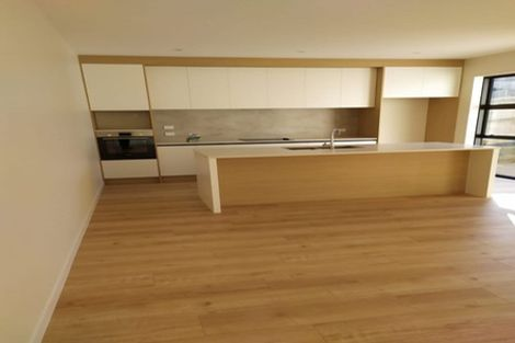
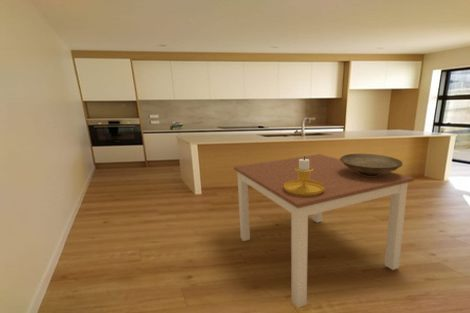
+ candlestick (303, 173)
+ decorative bowl (369, 166)
+ dining table (311, 213)
